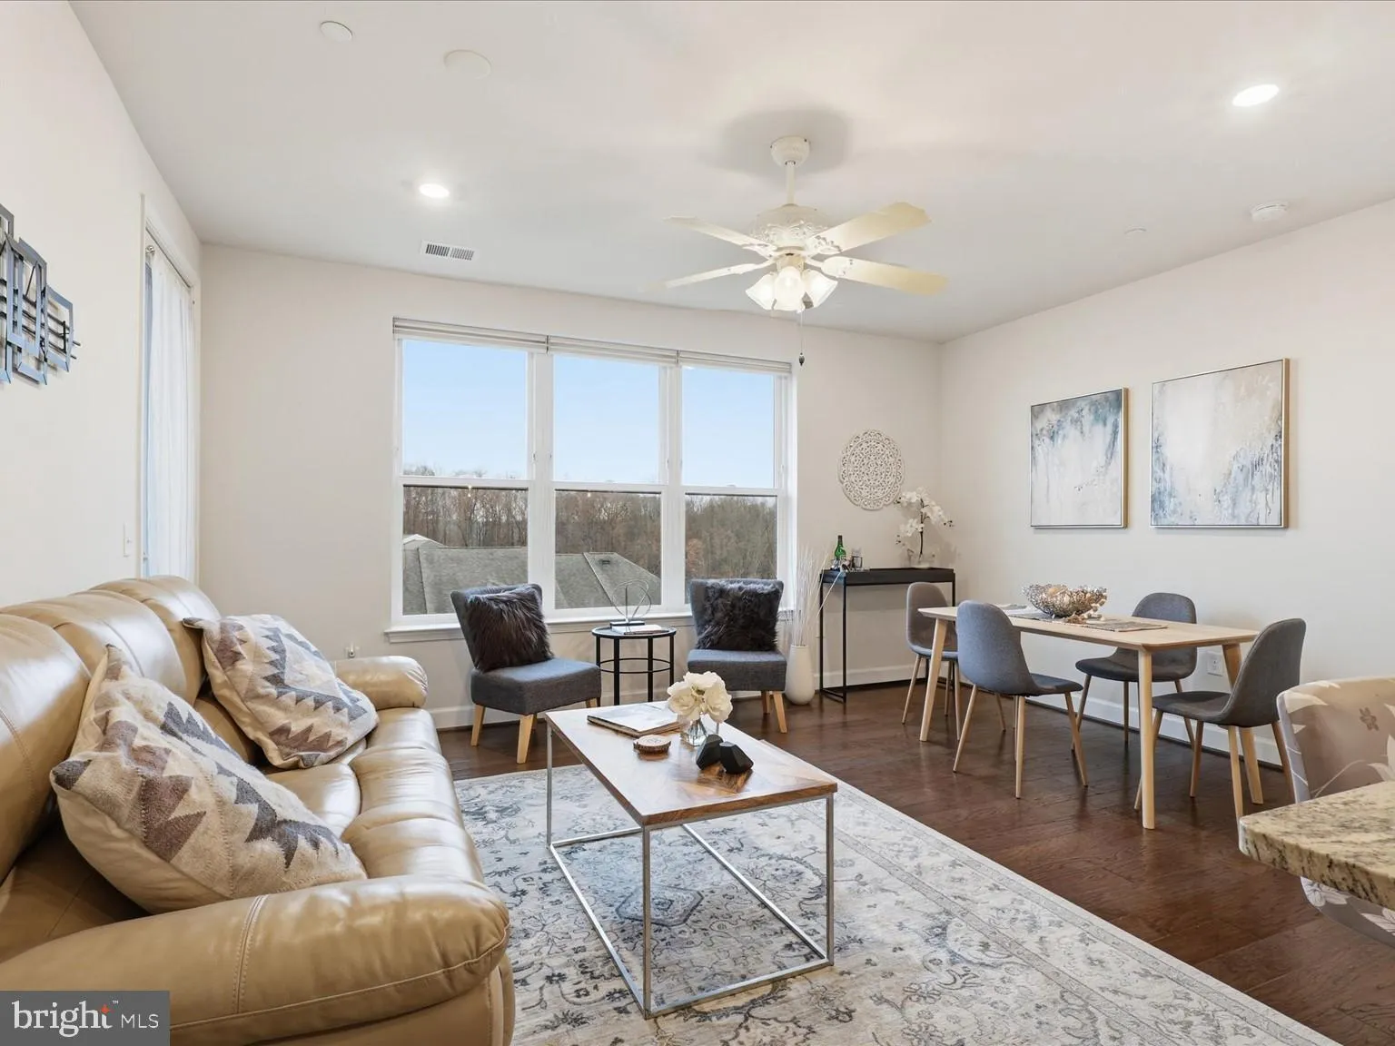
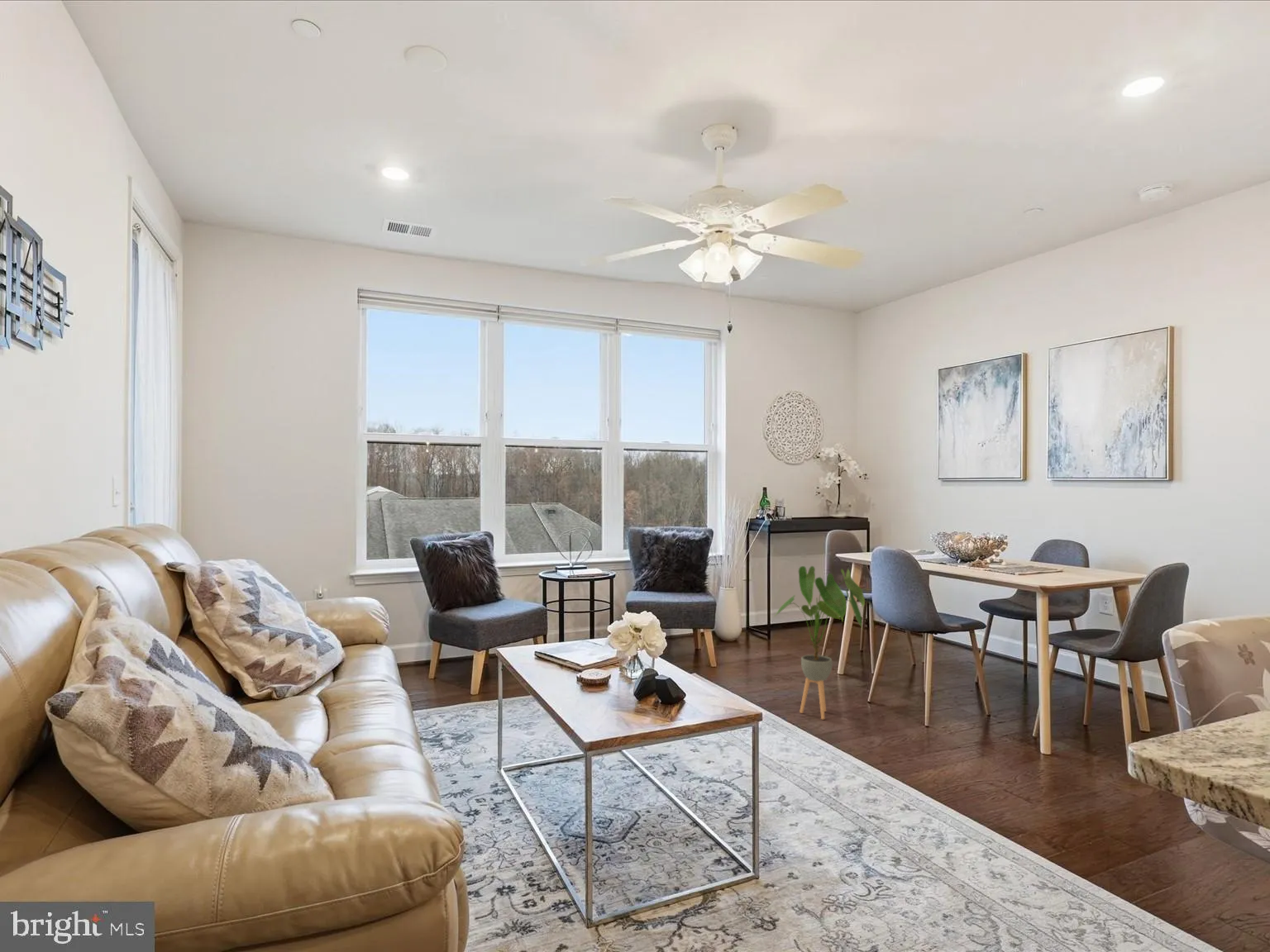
+ house plant (822, 640)
